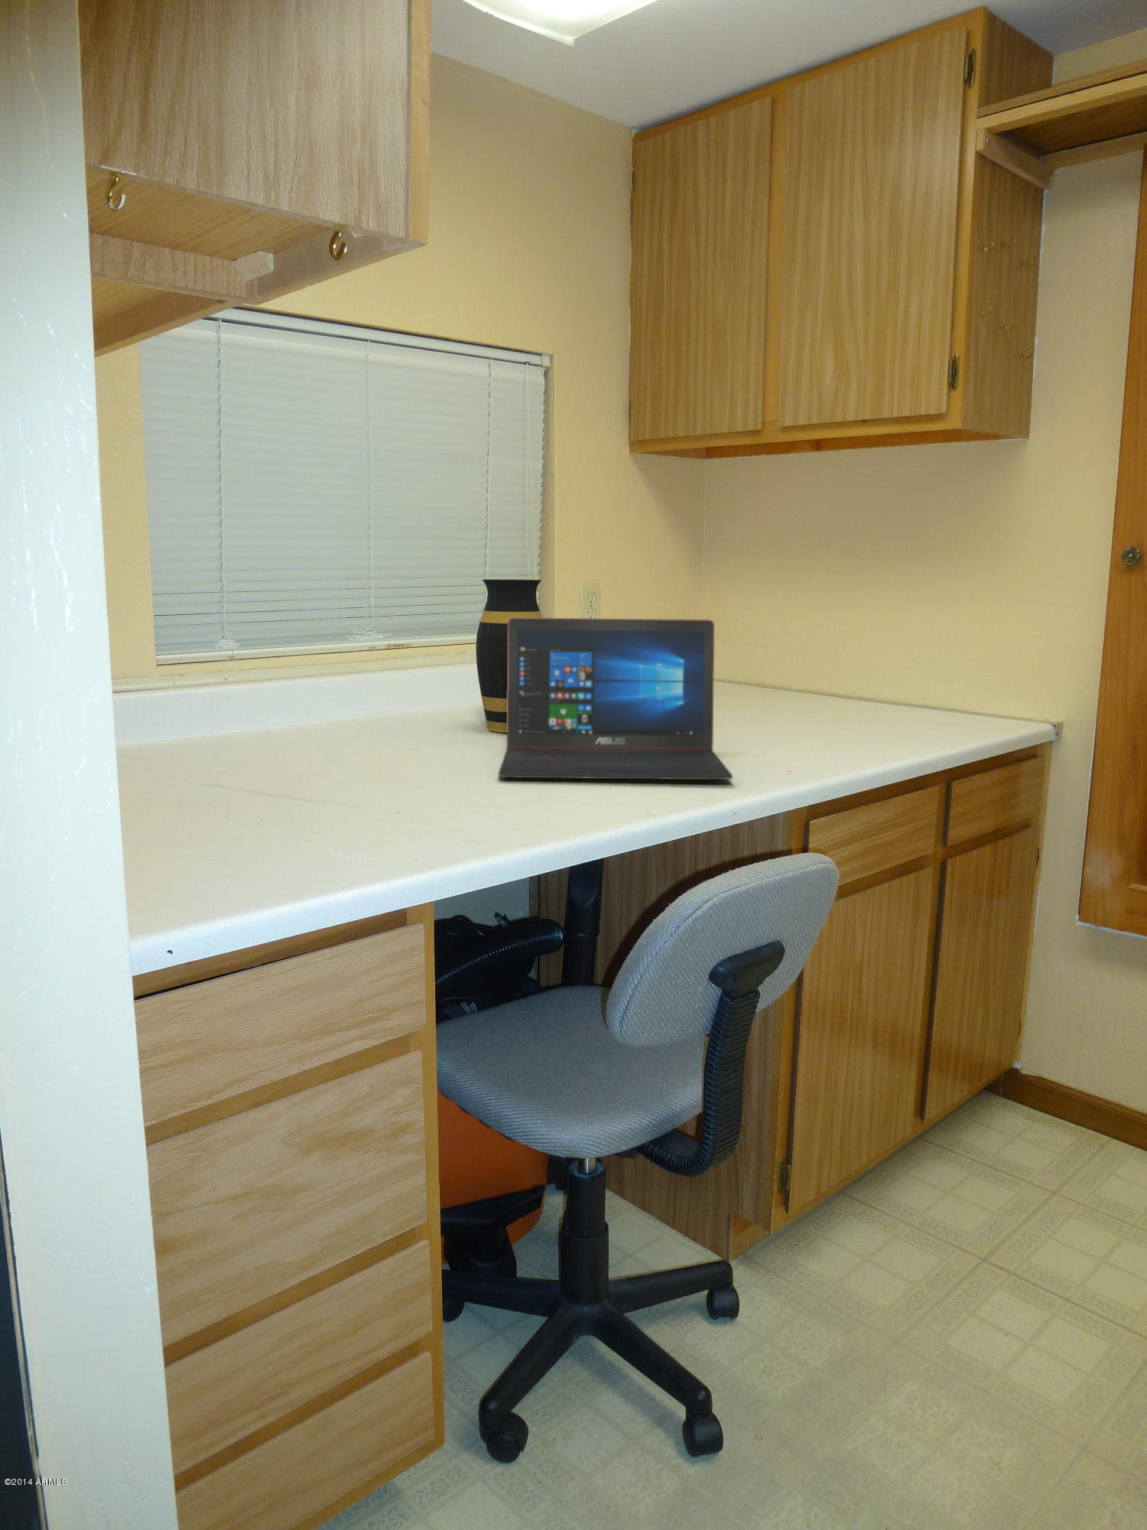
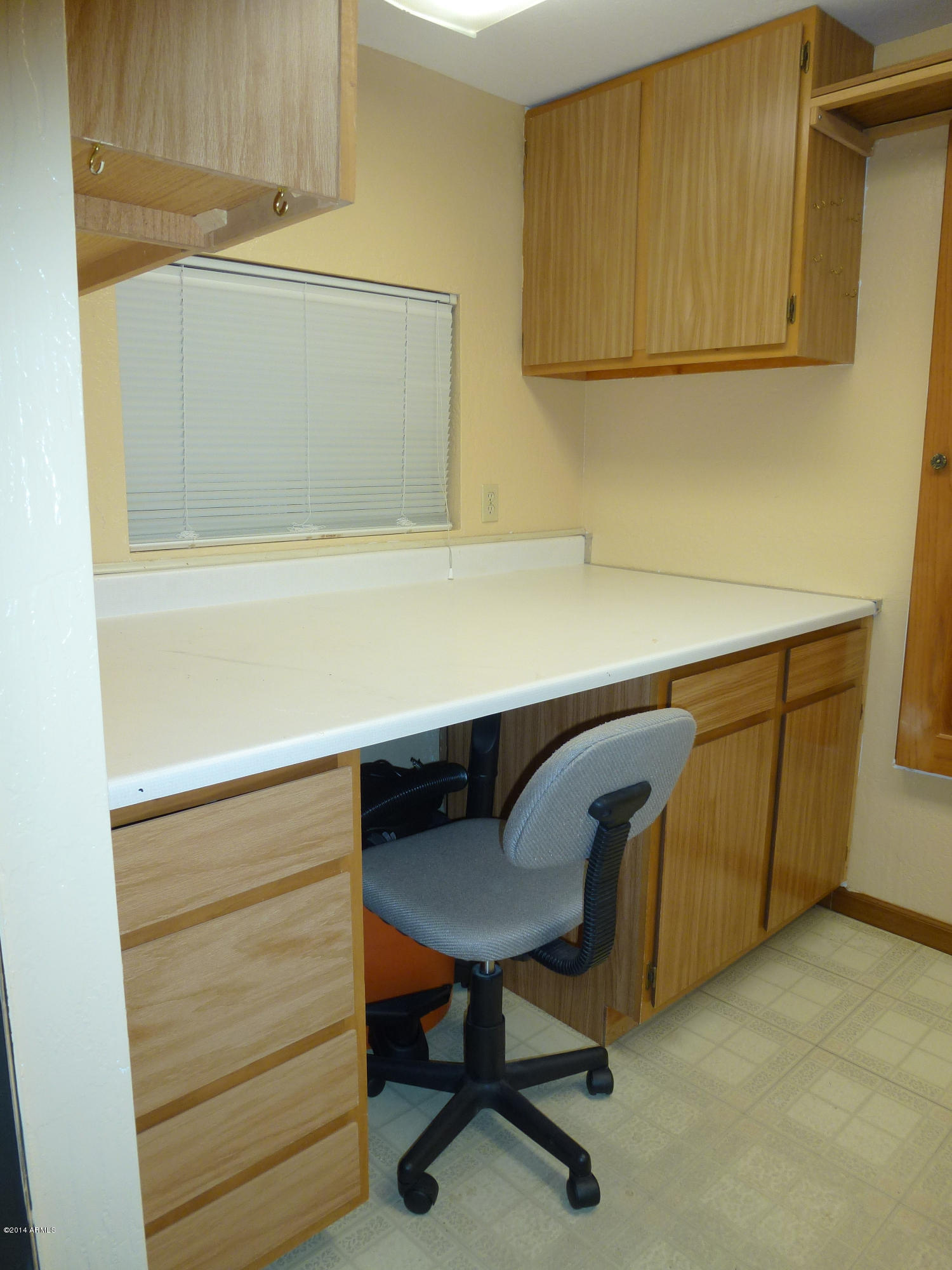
- vase (507, 655)
- laptop (613, 695)
